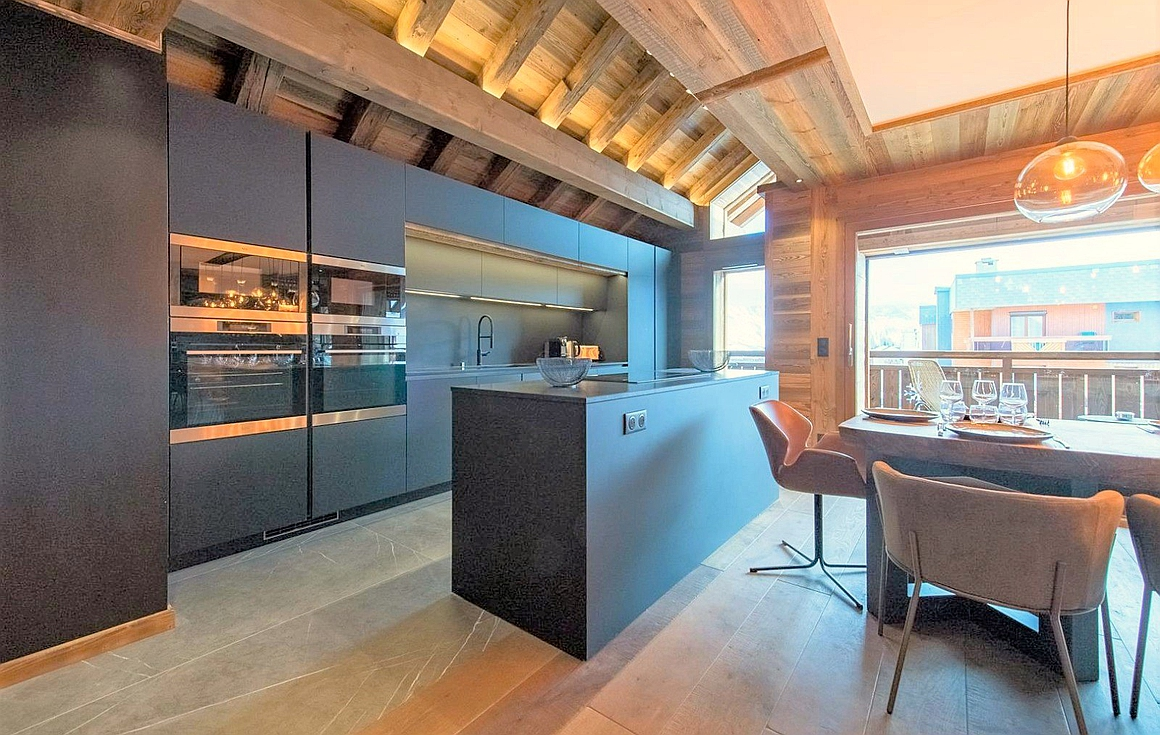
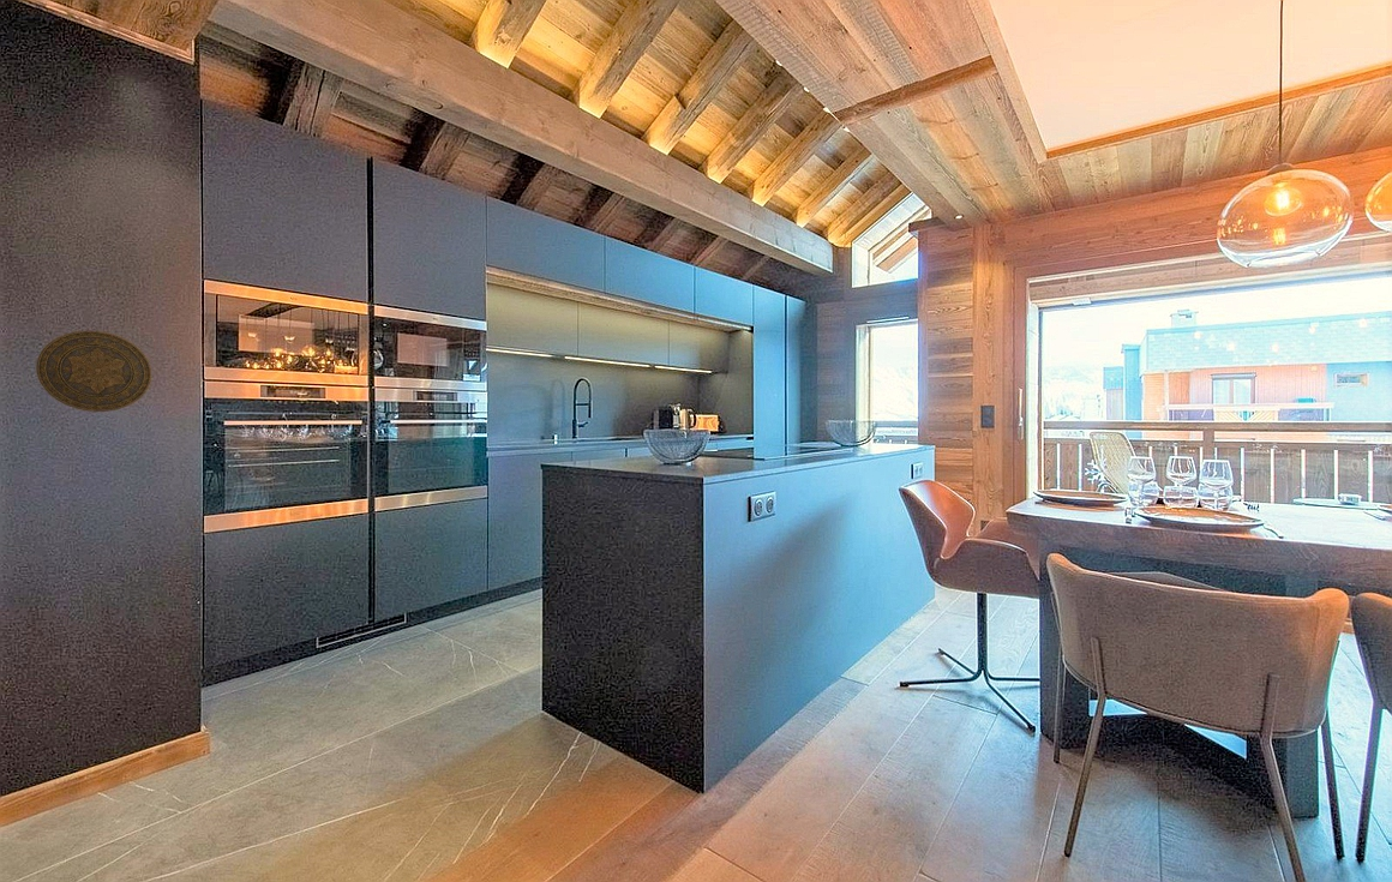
+ decorative plate (96, 371)
